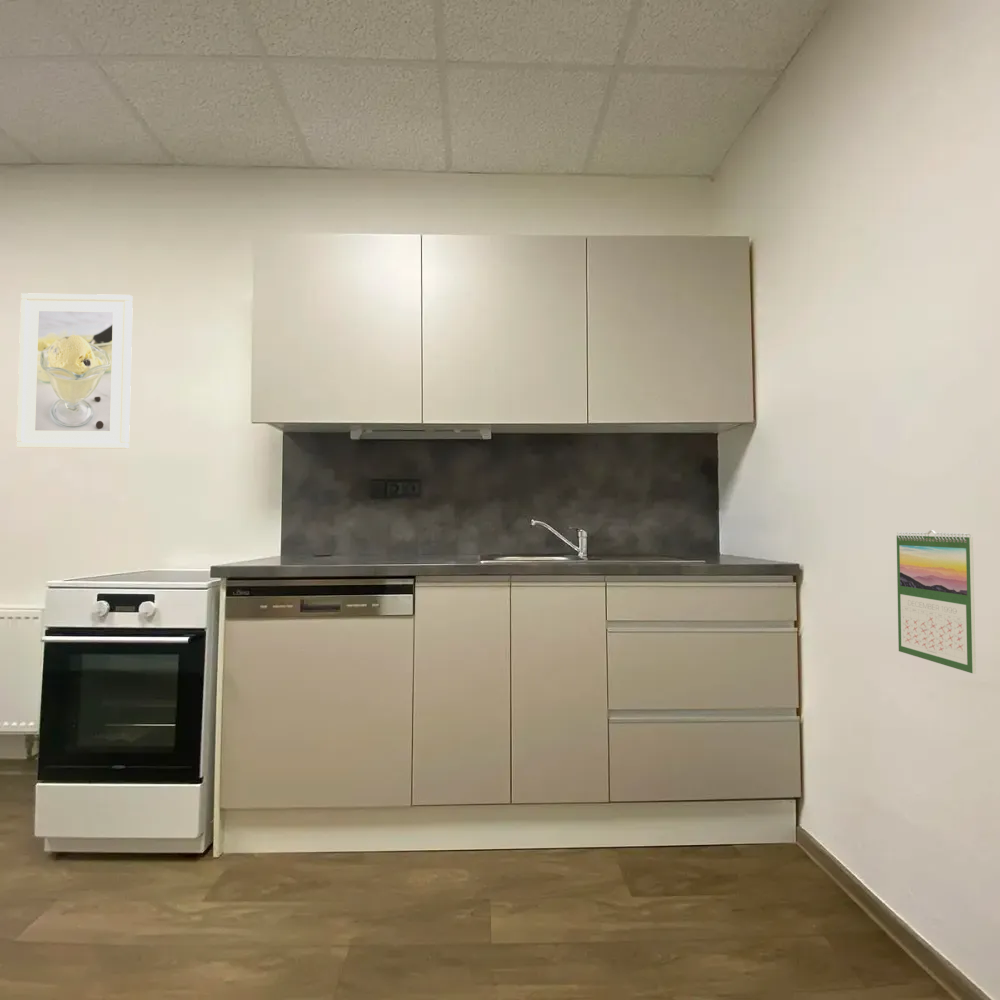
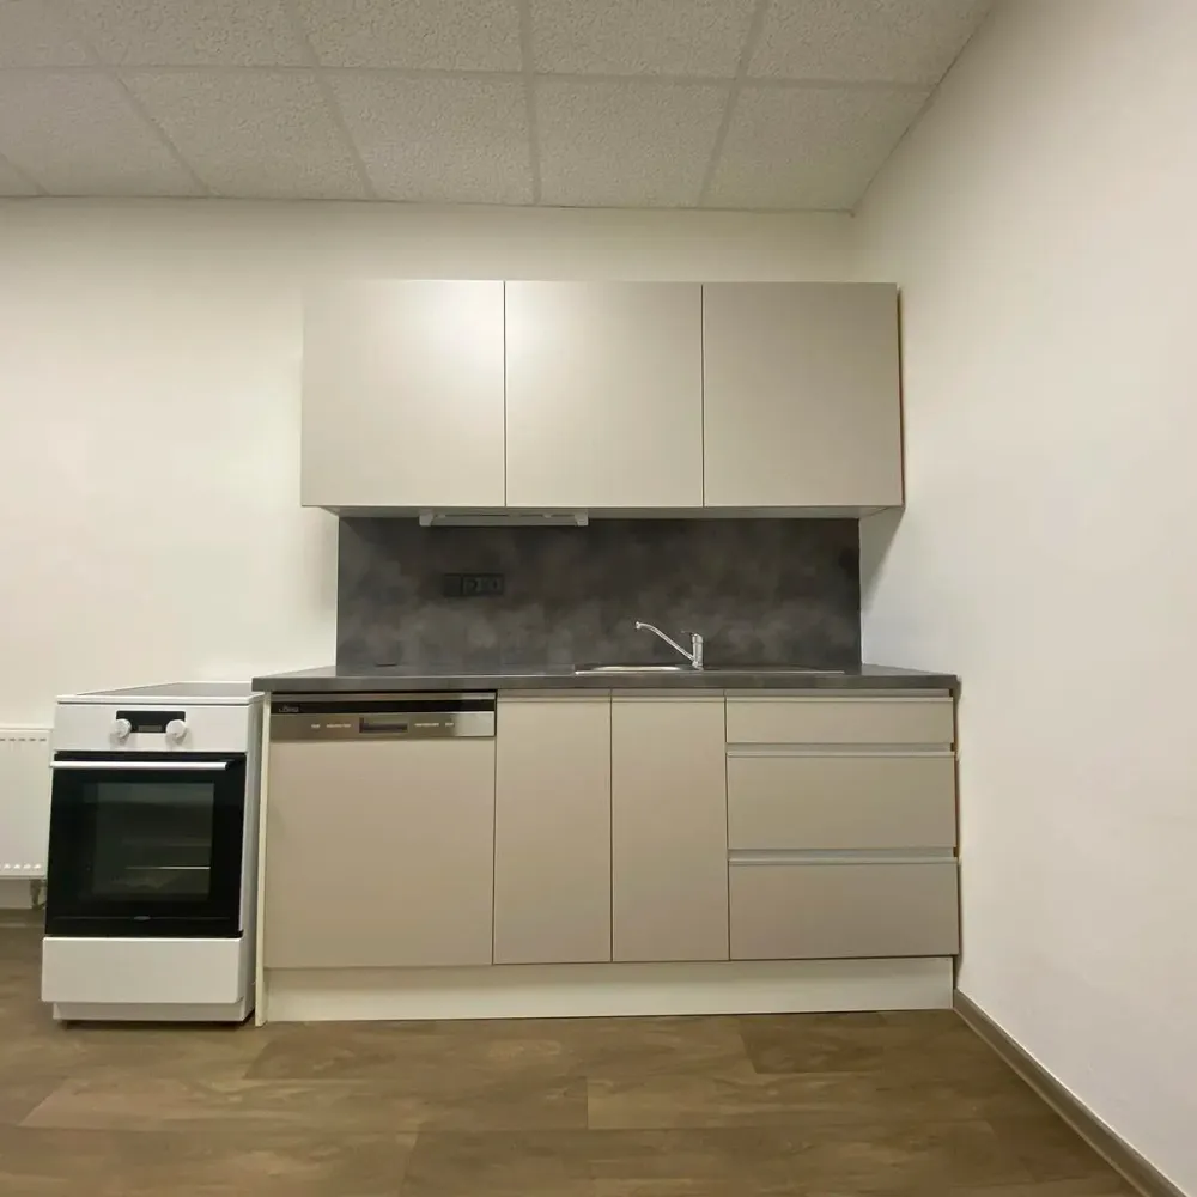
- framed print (75, 371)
- calendar (932, 595)
